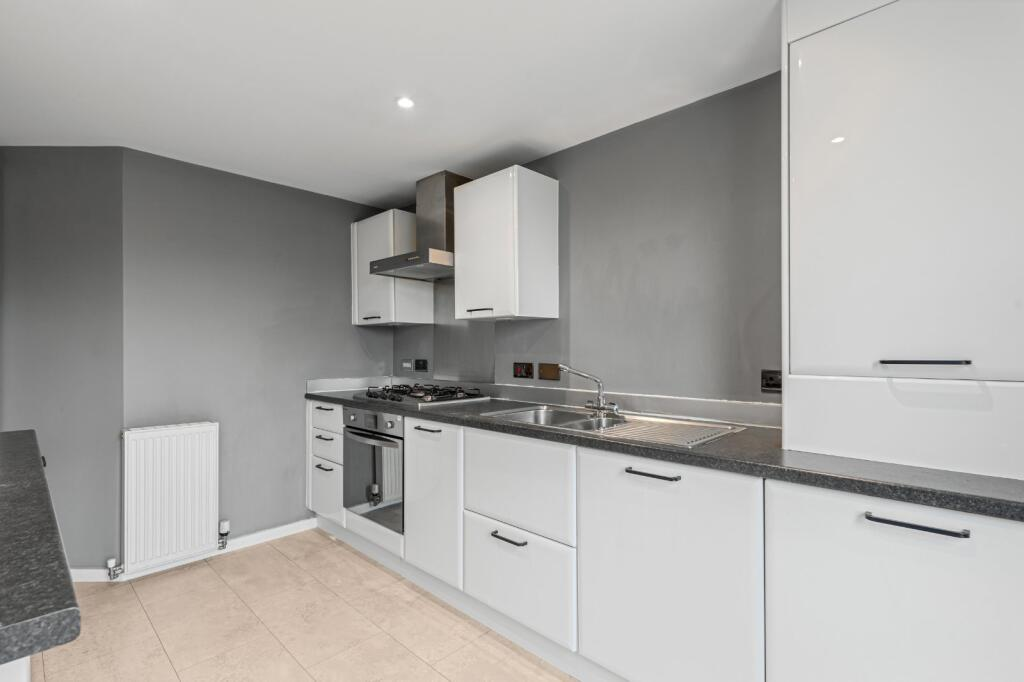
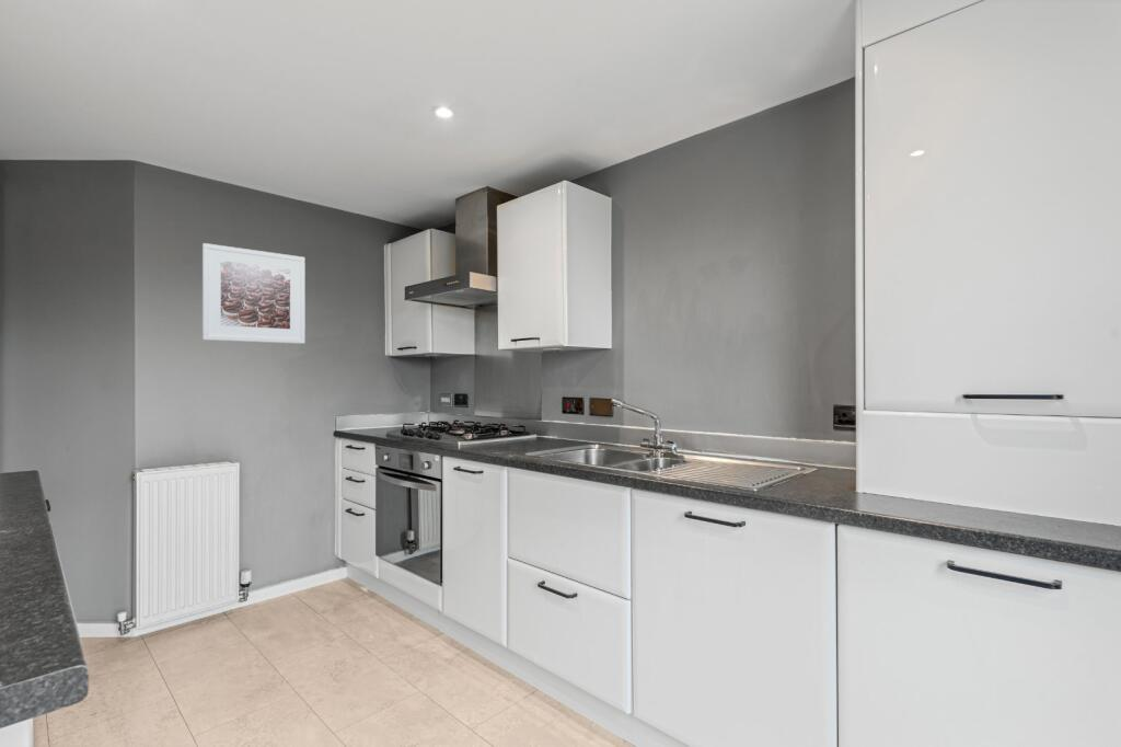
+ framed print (256, 296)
